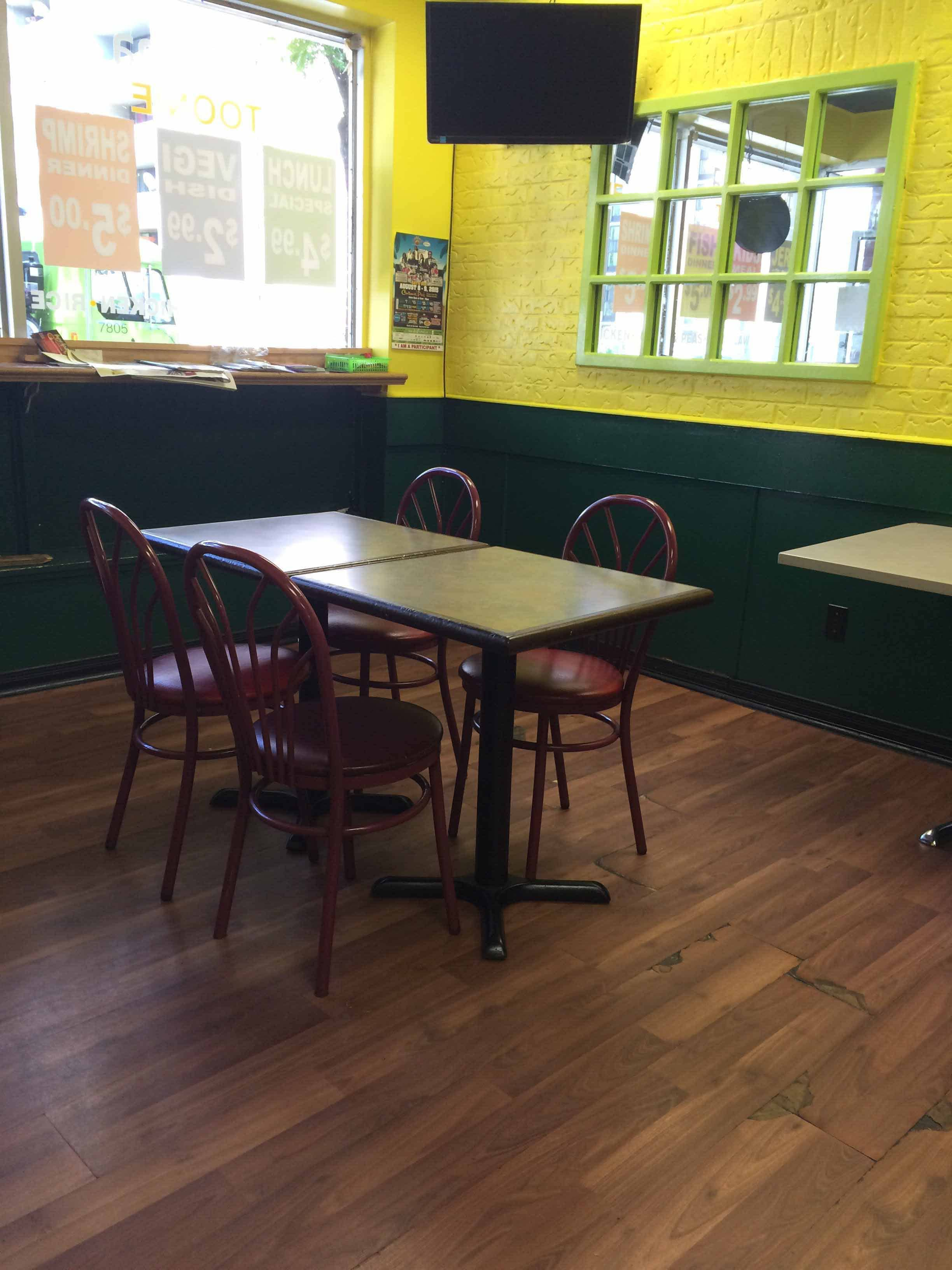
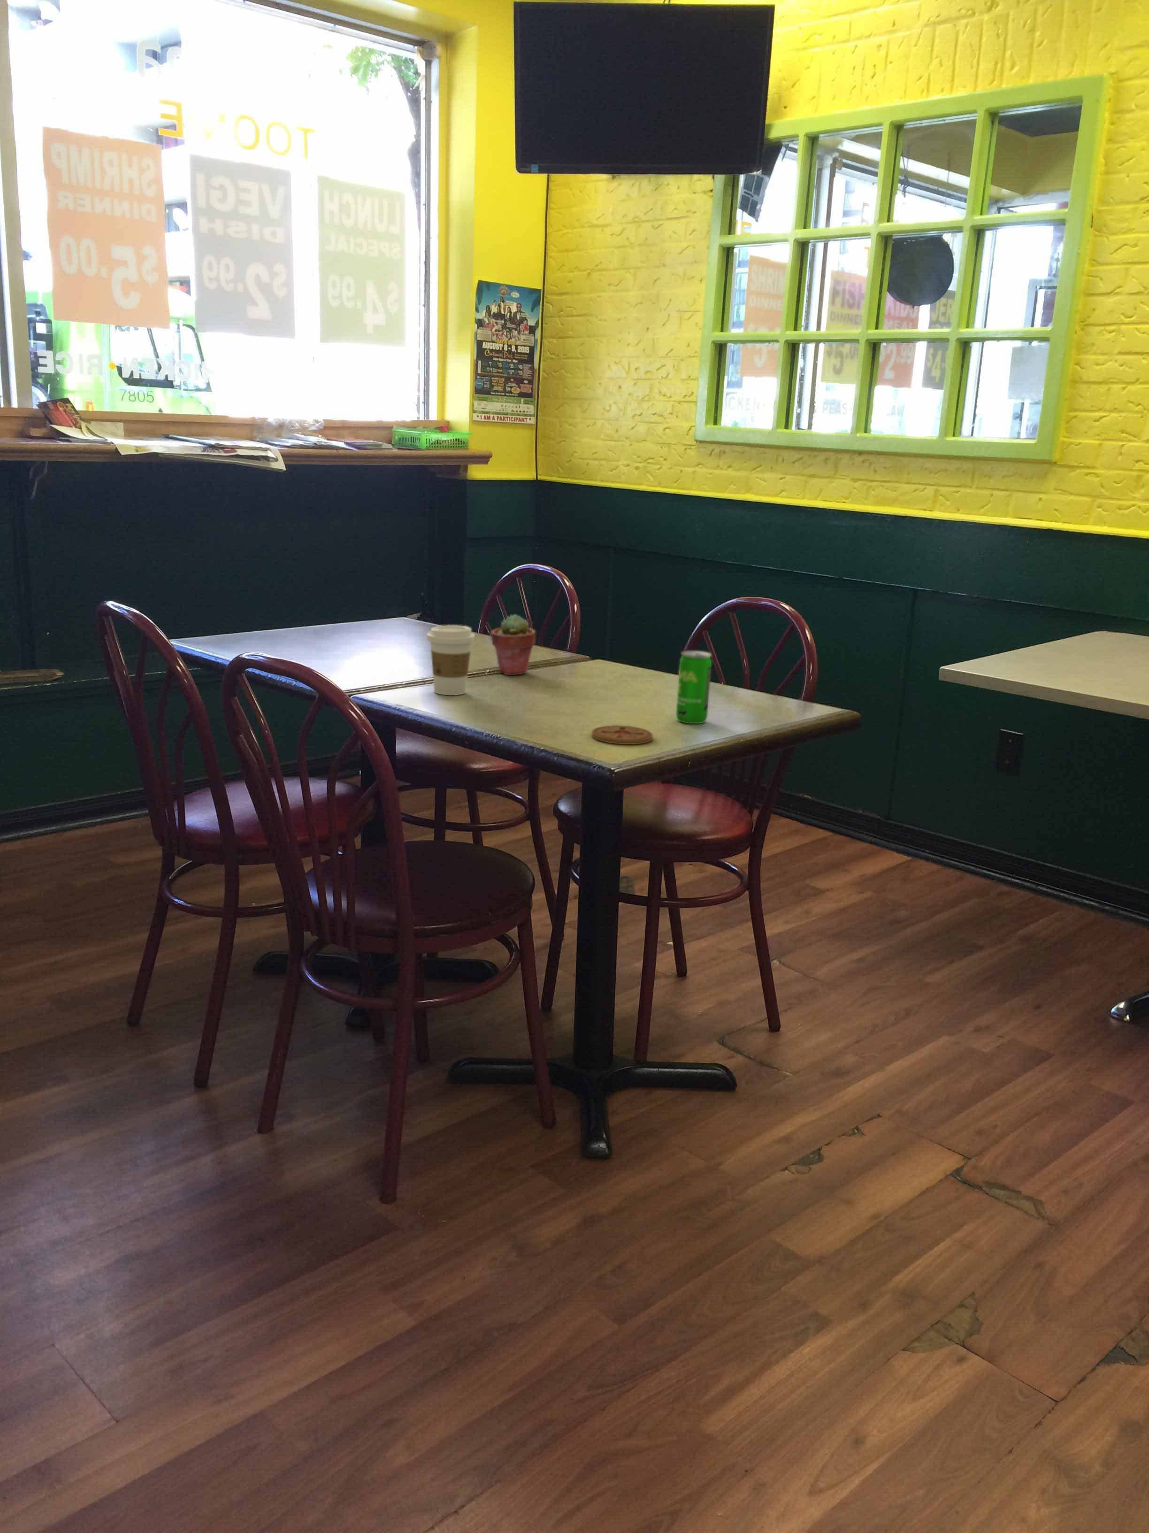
+ coaster (622, 735)
+ potted succulent (513, 643)
+ beverage can (694, 687)
+ coffee cup (450, 660)
